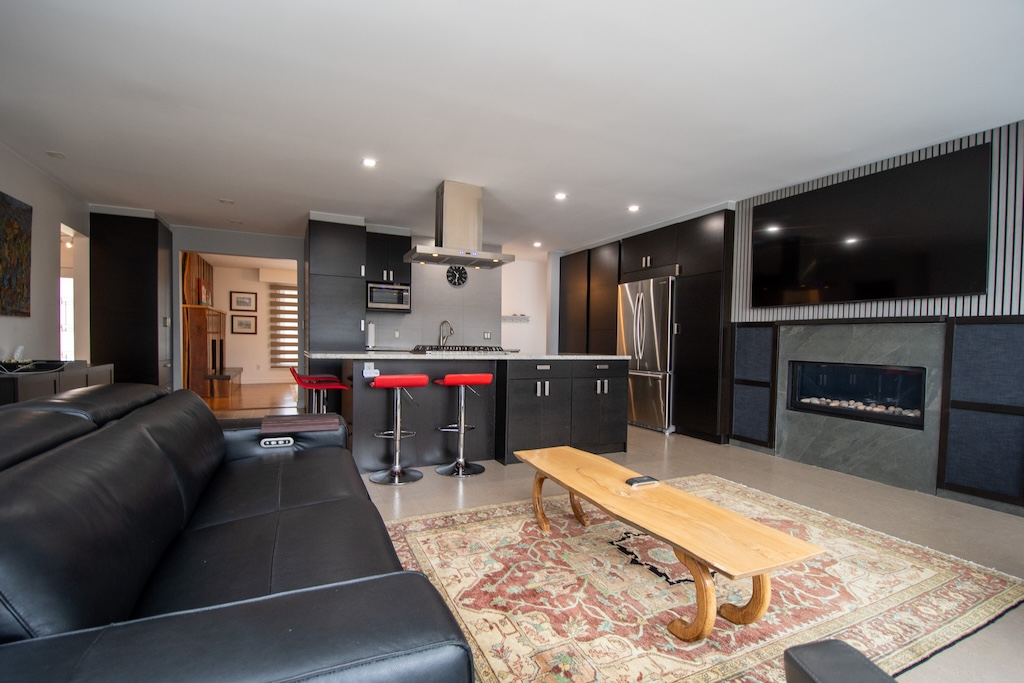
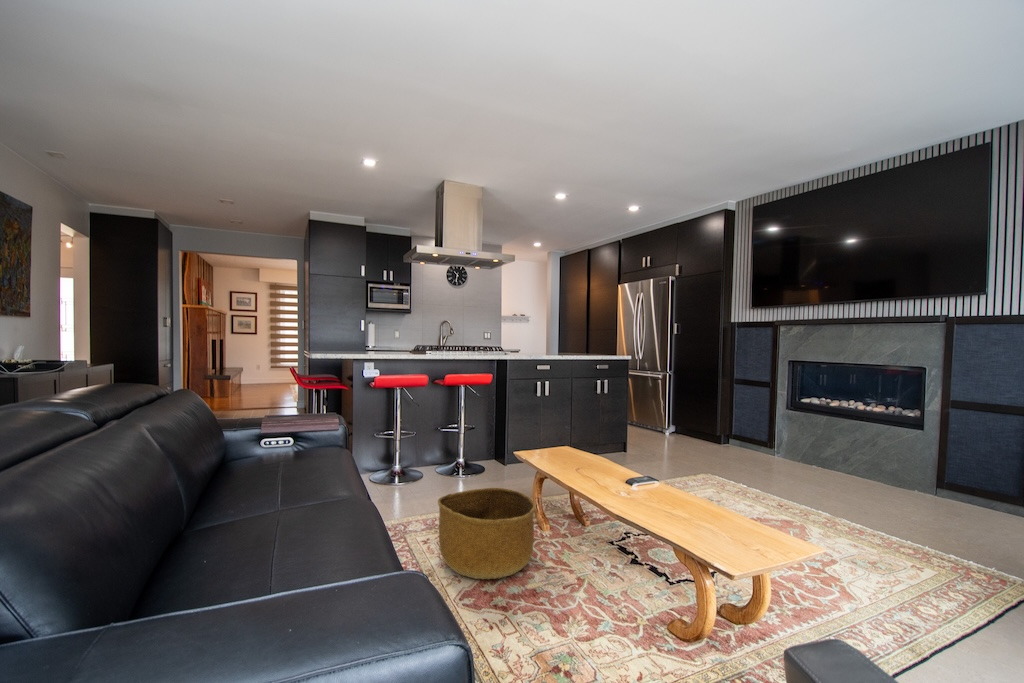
+ basket (488, 530)
